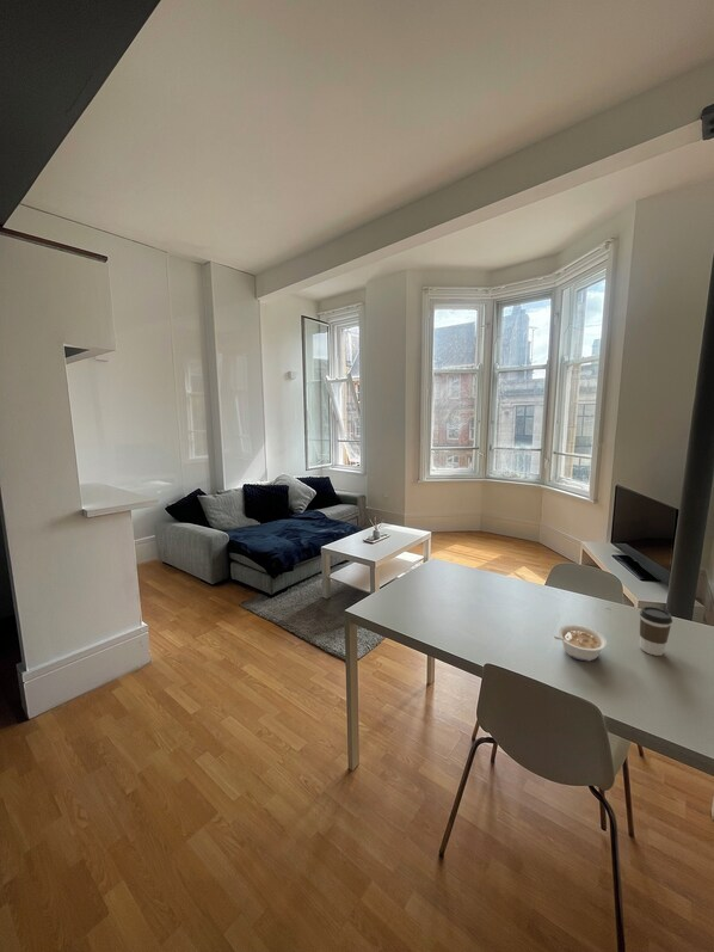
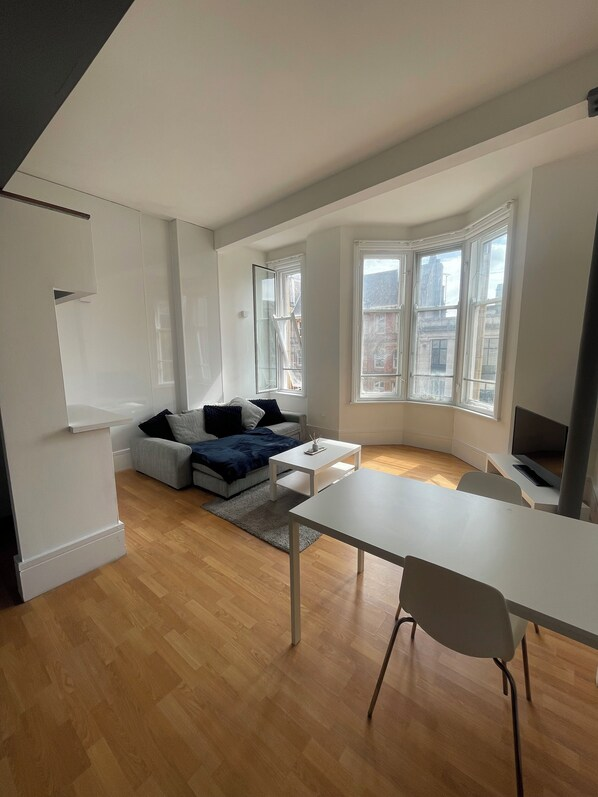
- coffee cup (653, 631)
- legume (580, 643)
